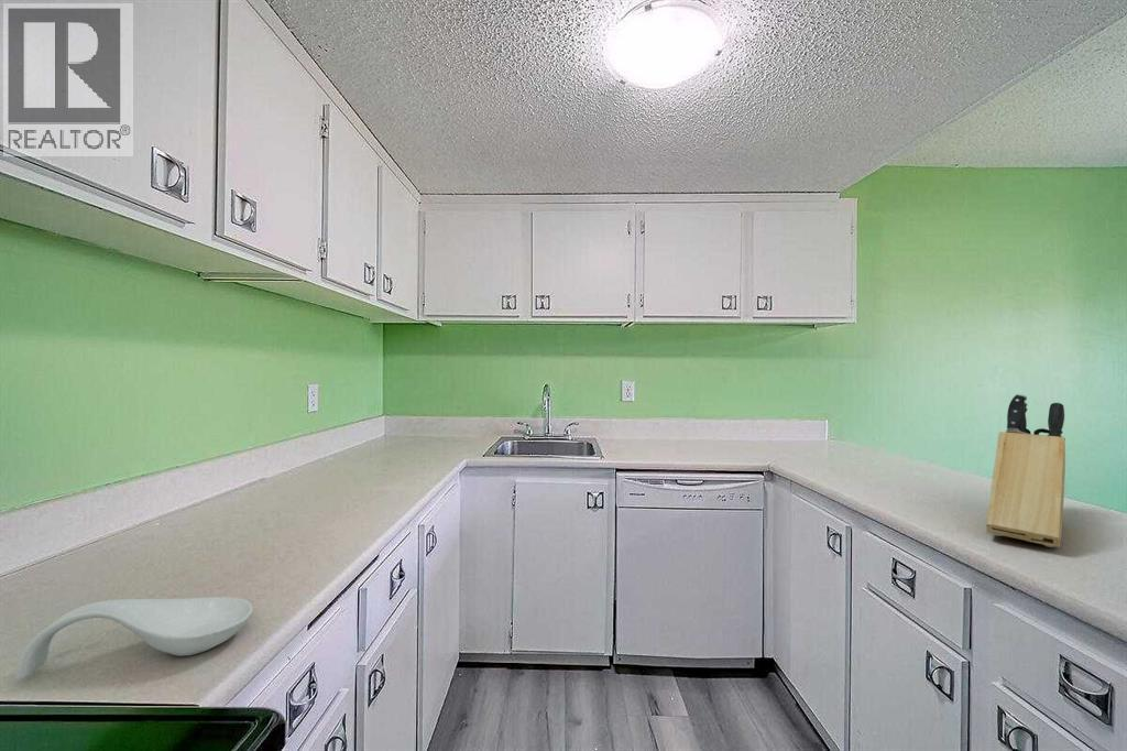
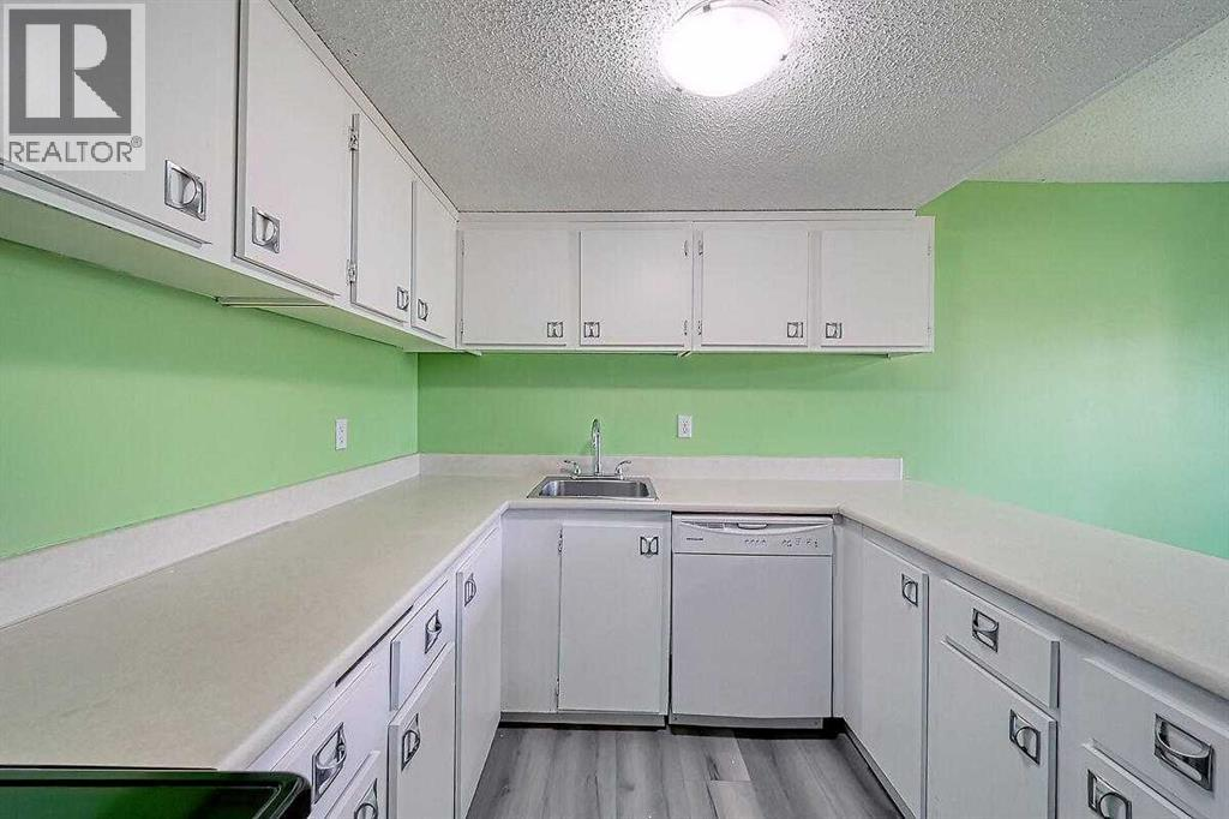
- spoon rest (146, 625)
- knife block (1029, 461)
